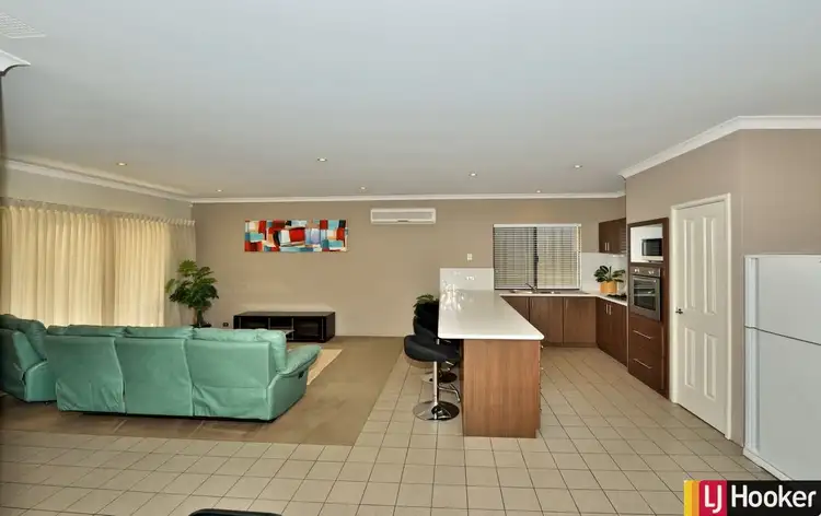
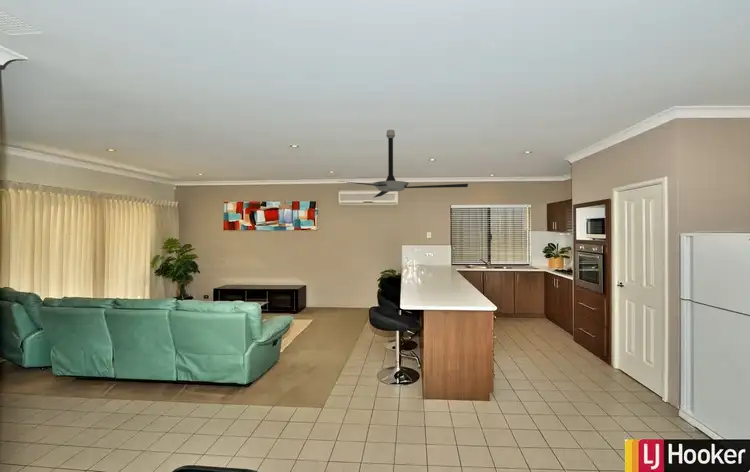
+ ceiling fan (392, 161)
